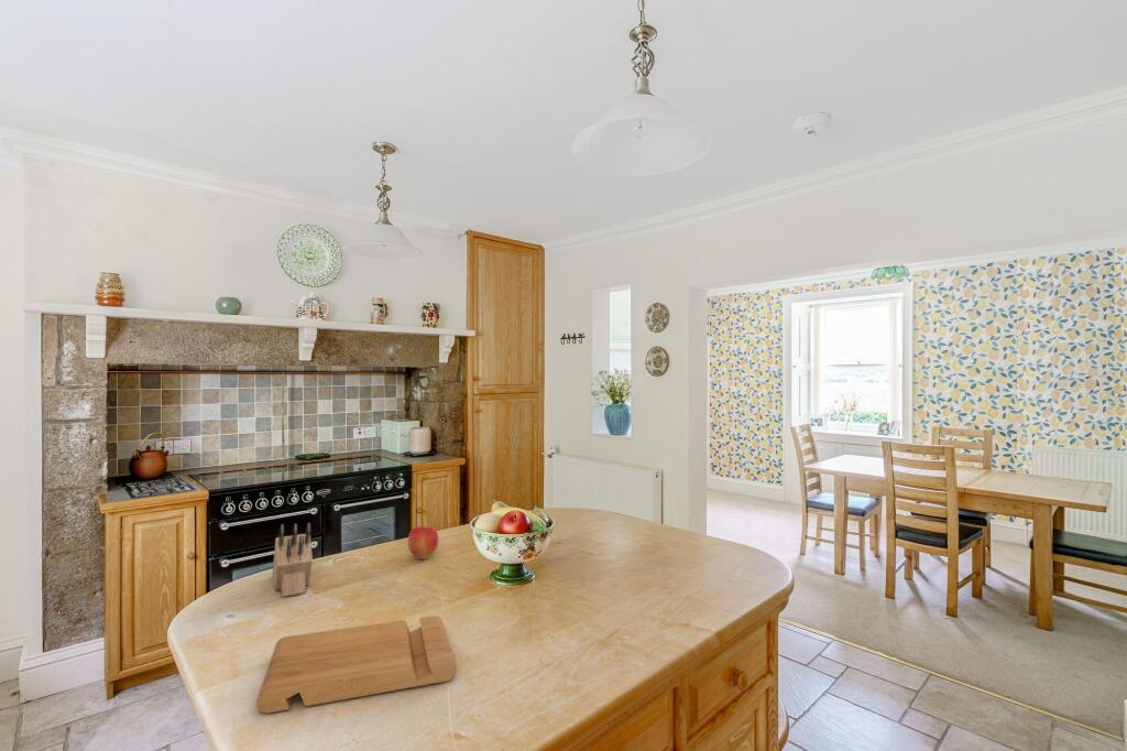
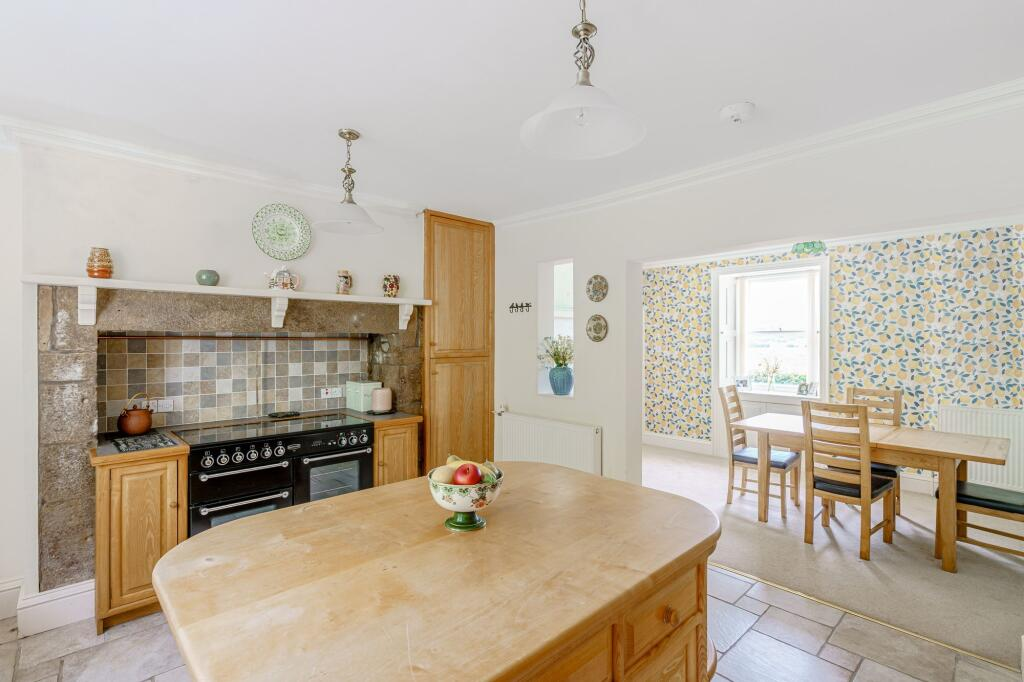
- apple (423, 542)
- cutting board (362, 657)
- knife block (292, 551)
